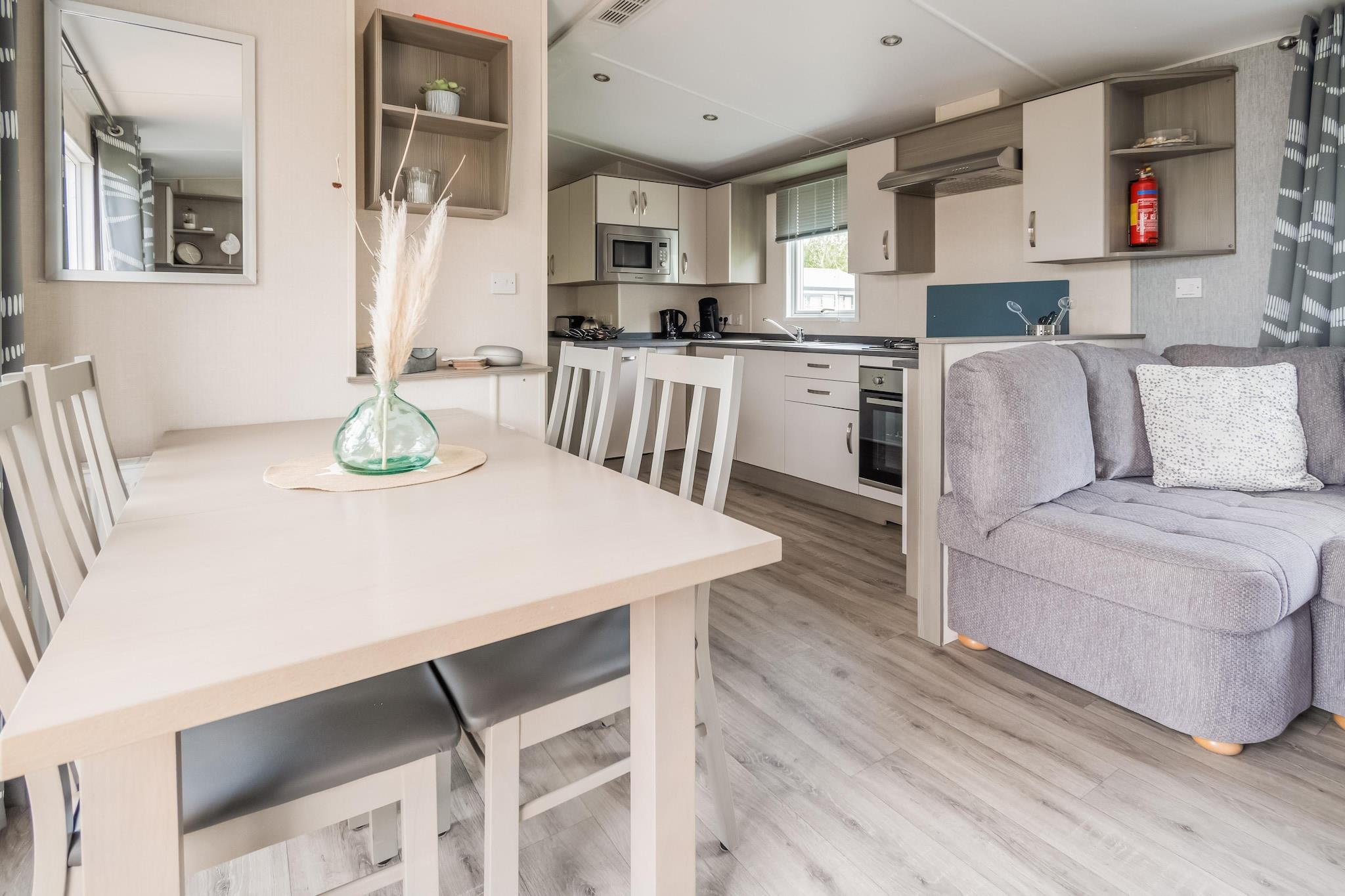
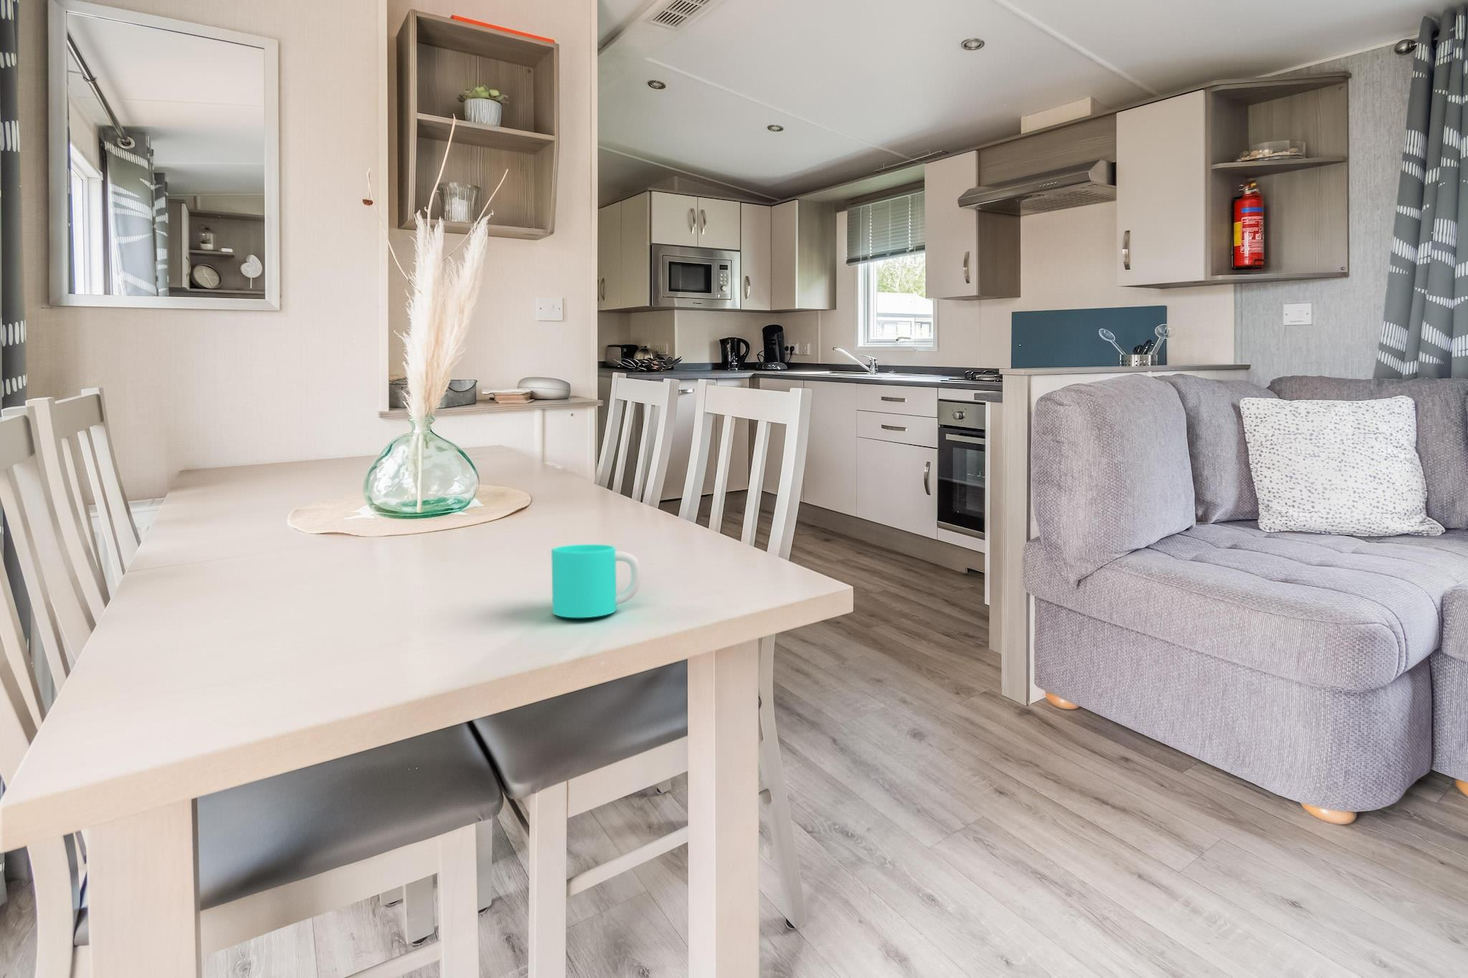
+ cup (596, 579)
